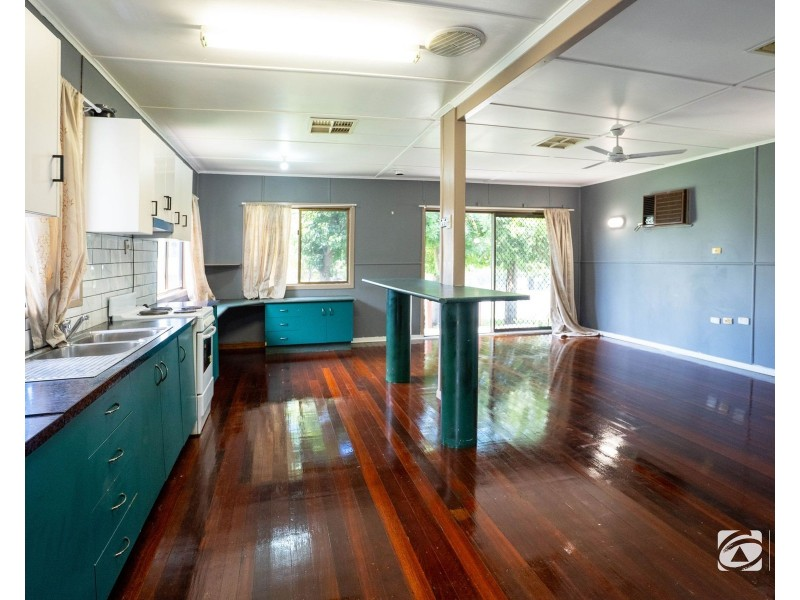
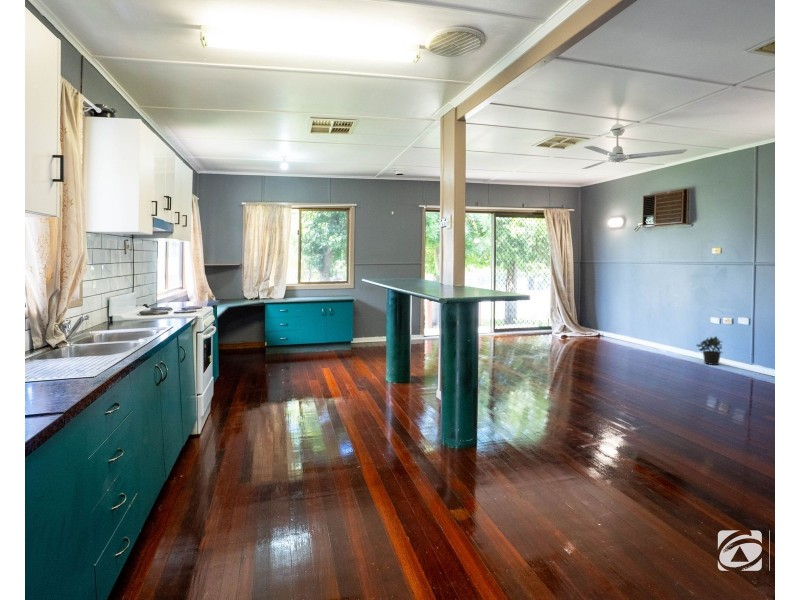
+ potted plant (712, 350)
